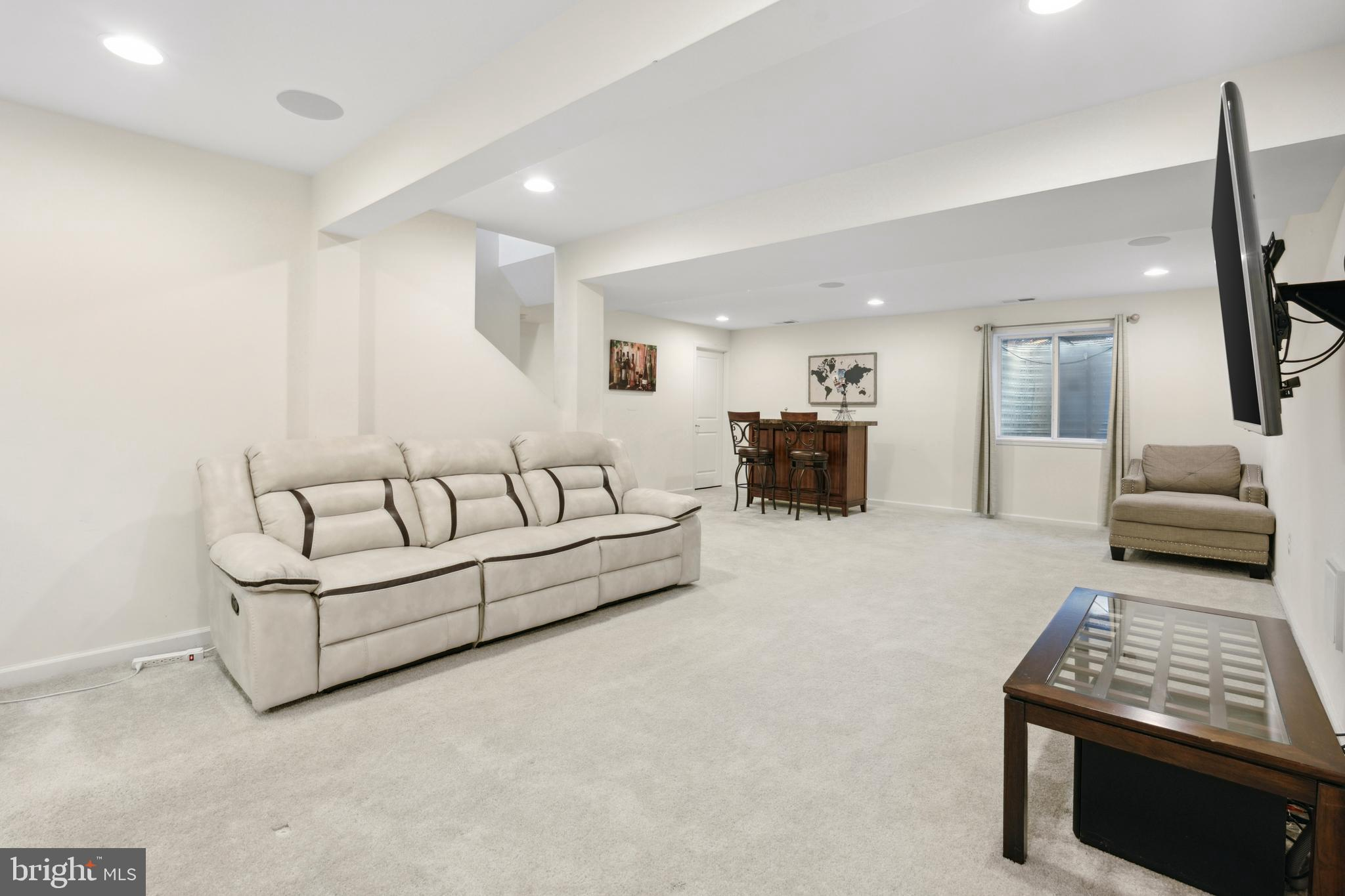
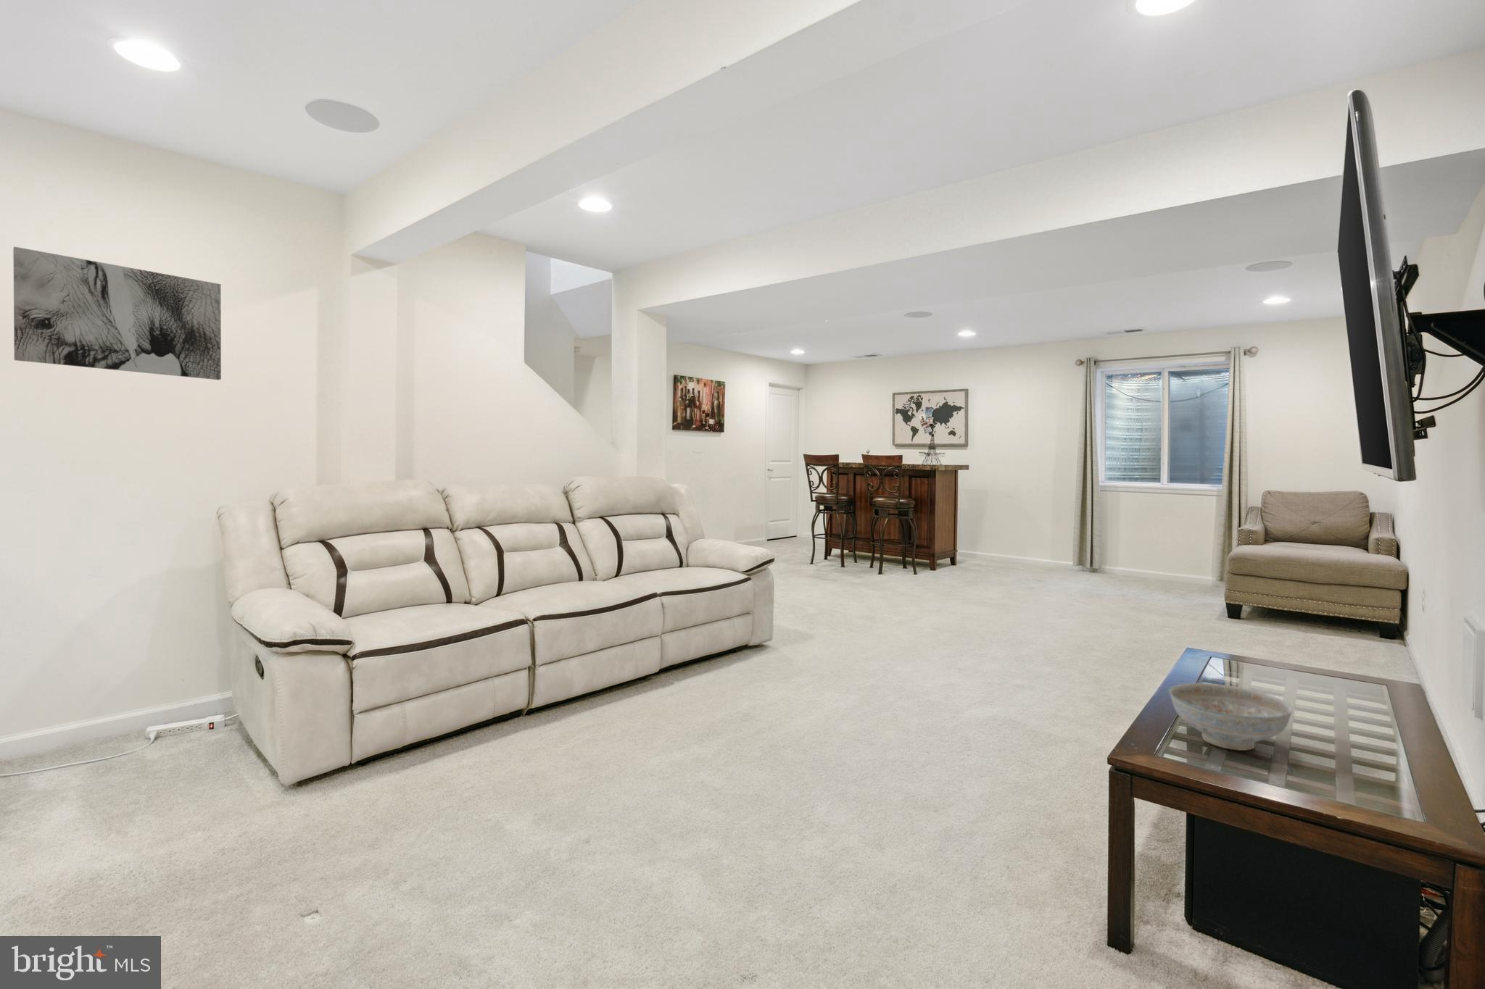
+ wall art (126, 319)
+ decorative bowl (1228, 720)
